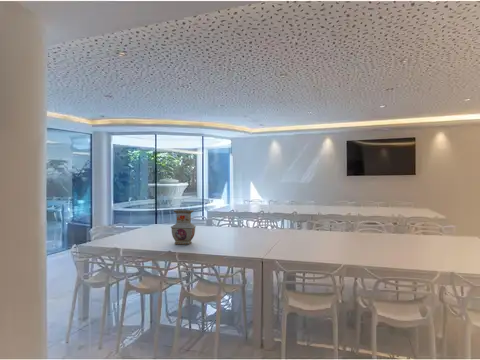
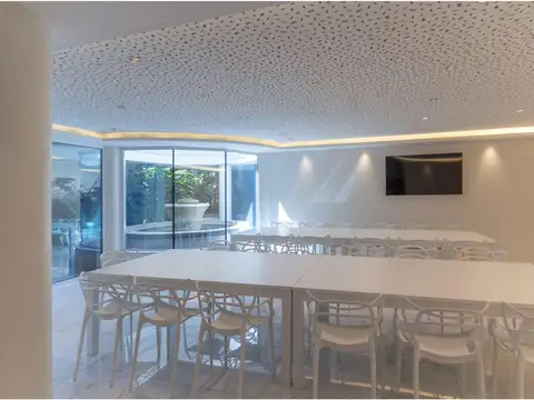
- vase (183, 226)
